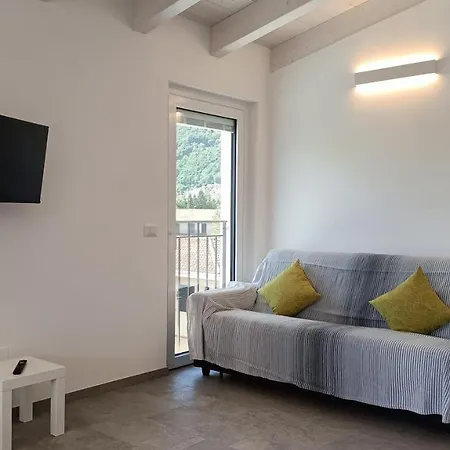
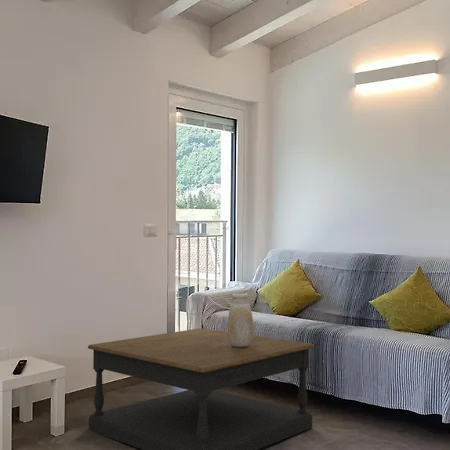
+ coffee table (201, 386)
+ vase (248, 317)
